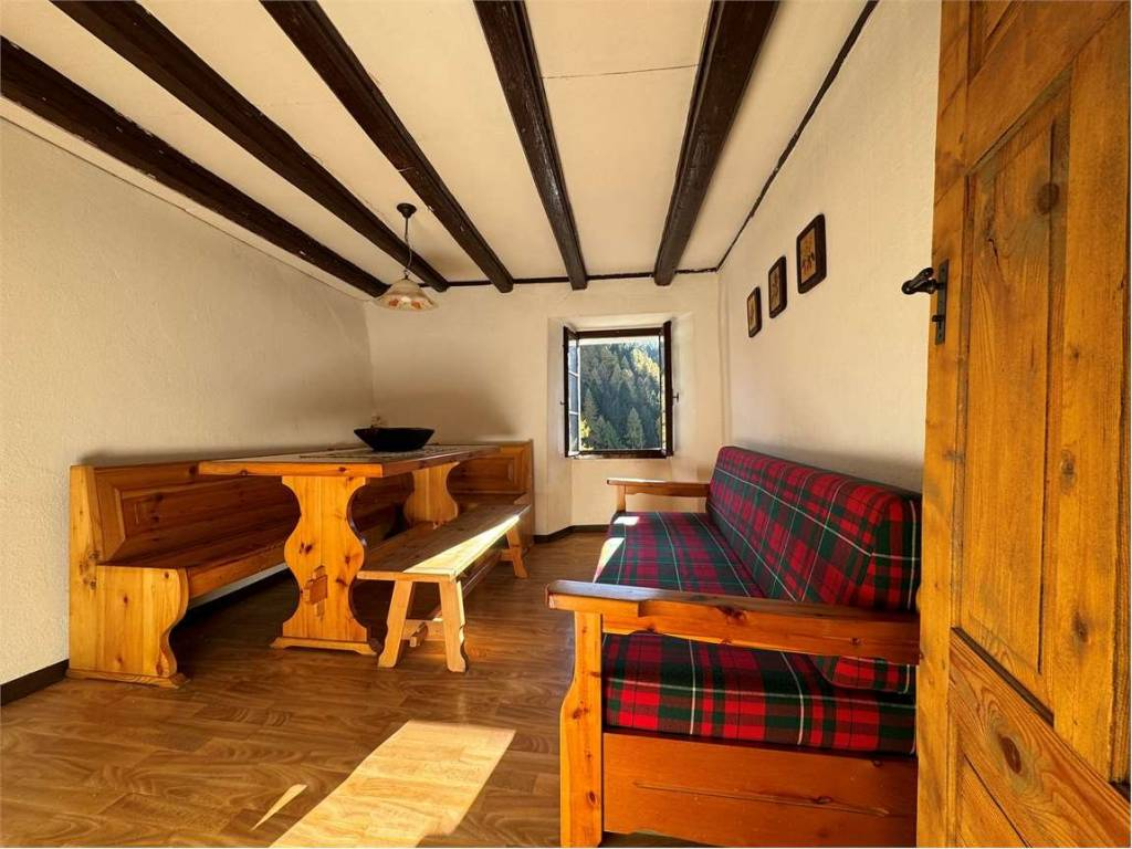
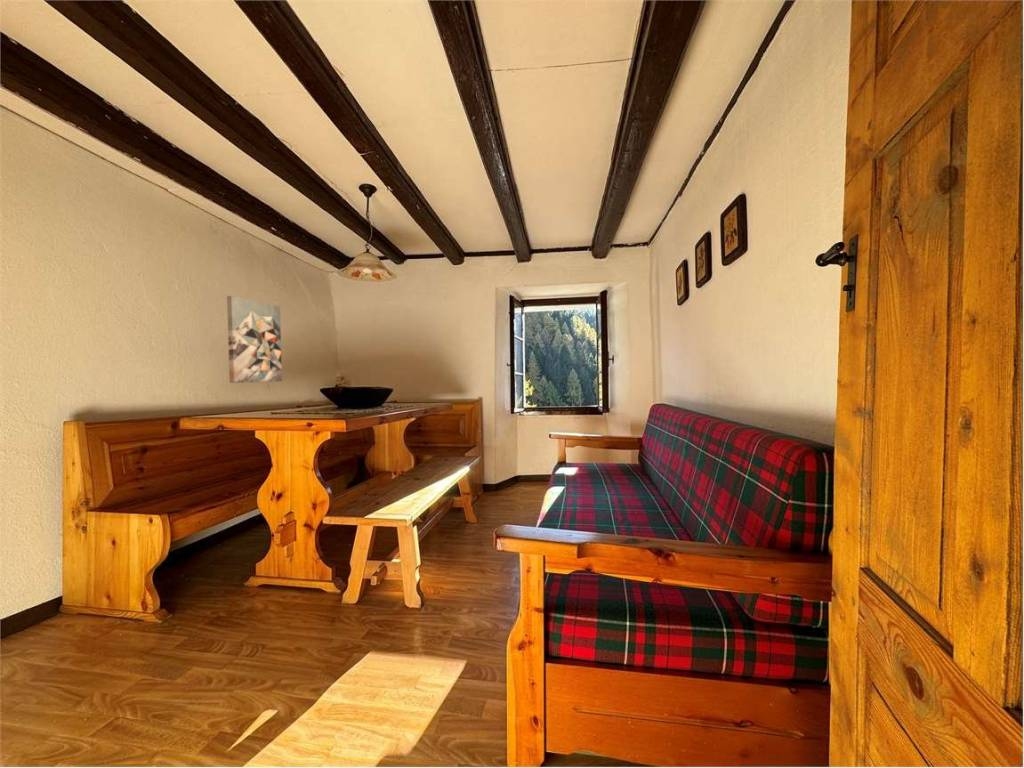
+ wall art (256, 341)
